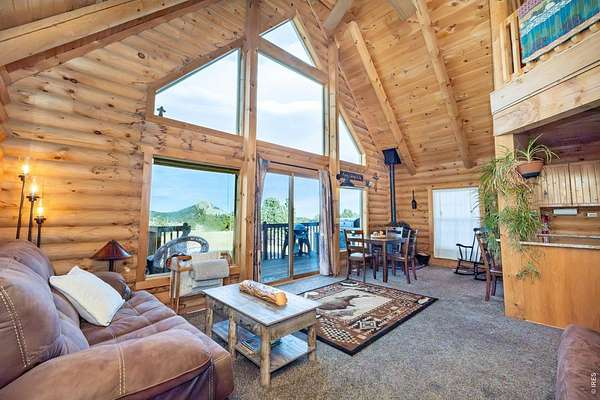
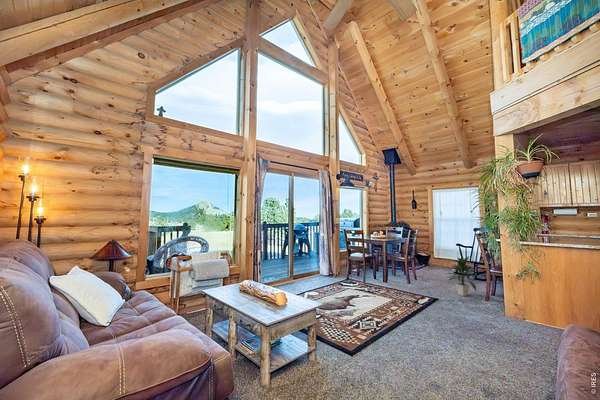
+ indoor plant (462, 275)
